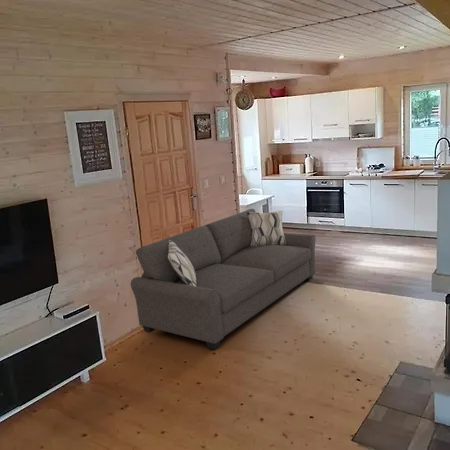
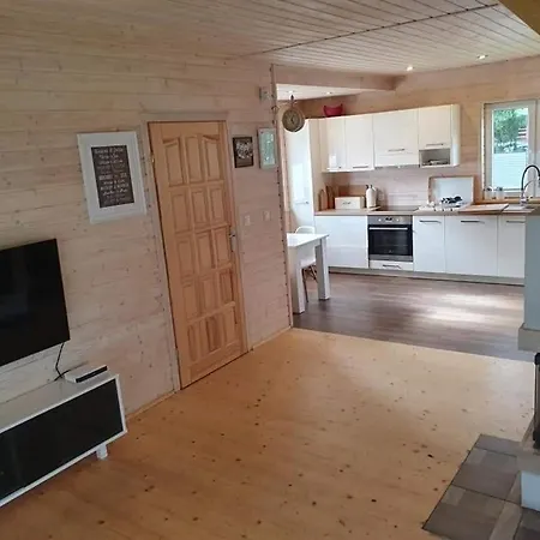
- sofa (235, 264)
